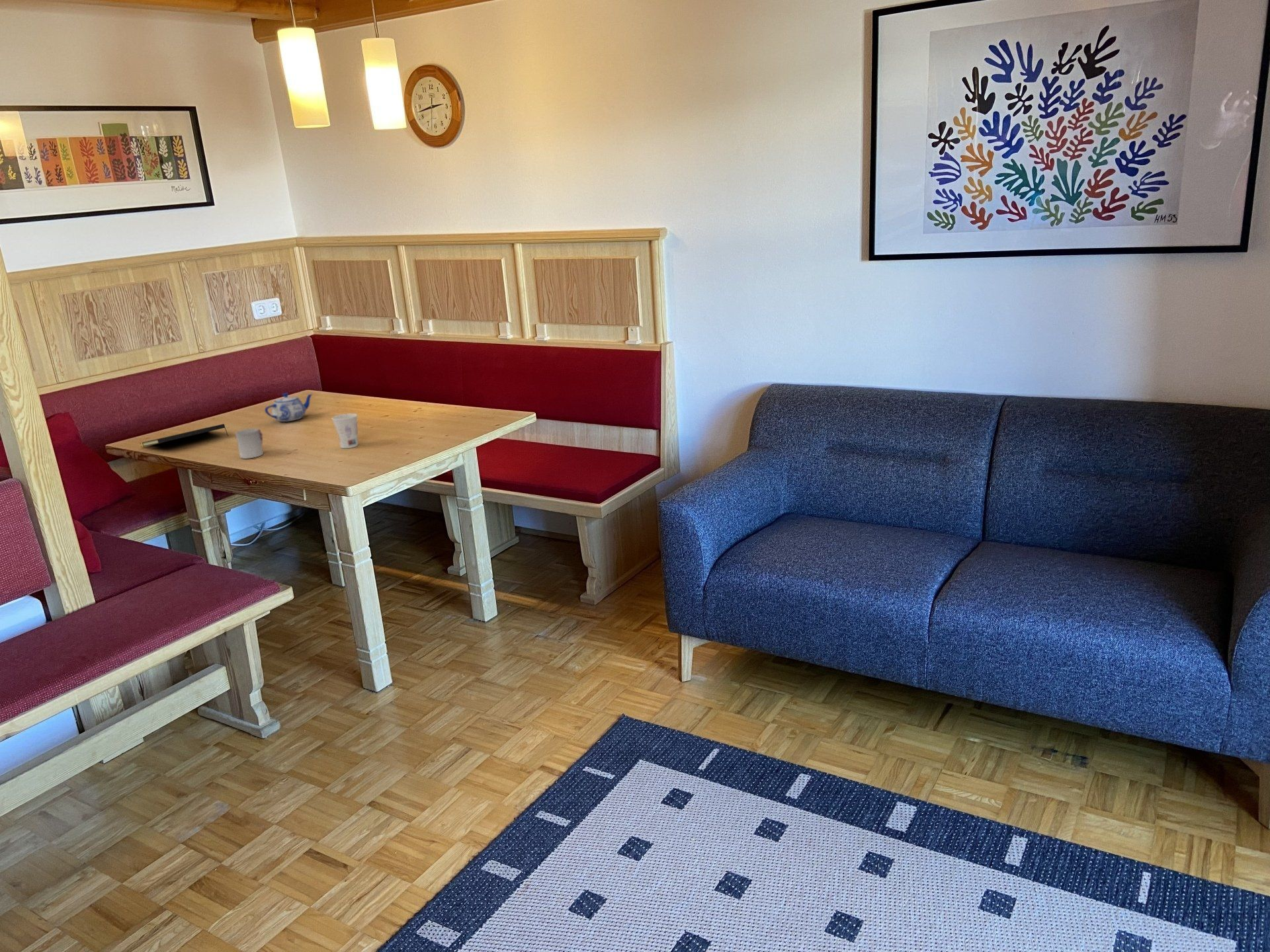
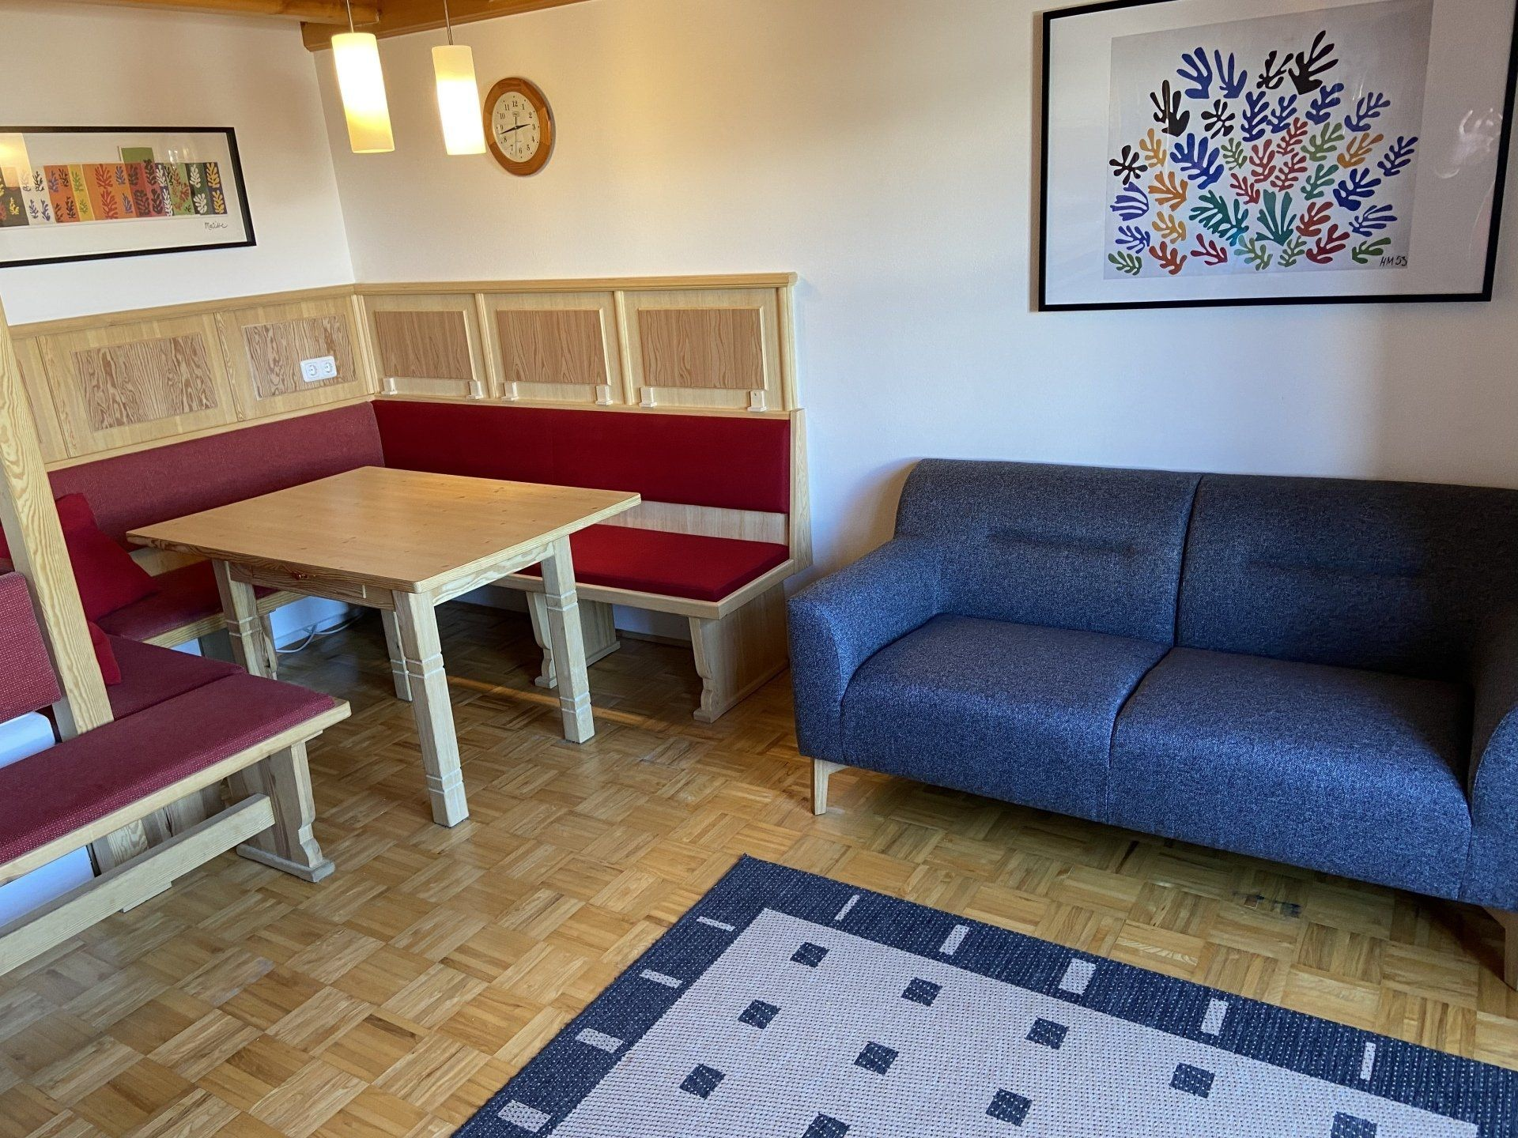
- notepad (183, 435)
- cup (347, 431)
- cup (252, 442)
- teapot (290, 405)
